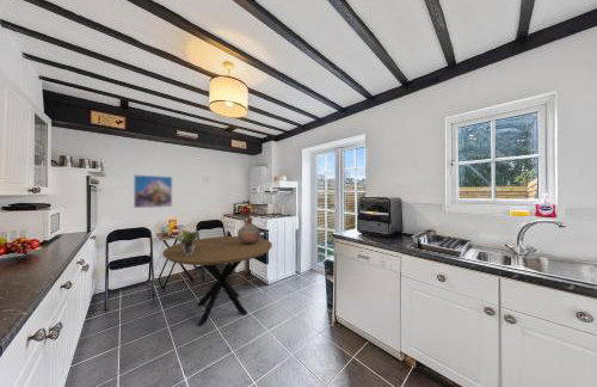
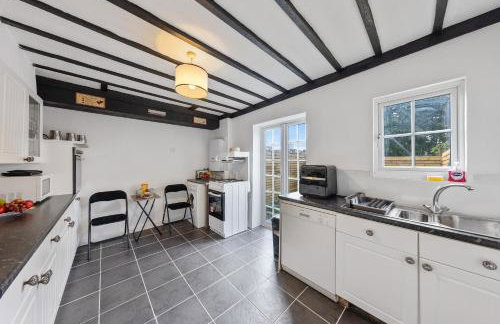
- potted plant (189, 241)
- vessel (248, 229)
- dining table (221, 277)
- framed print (153, 191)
